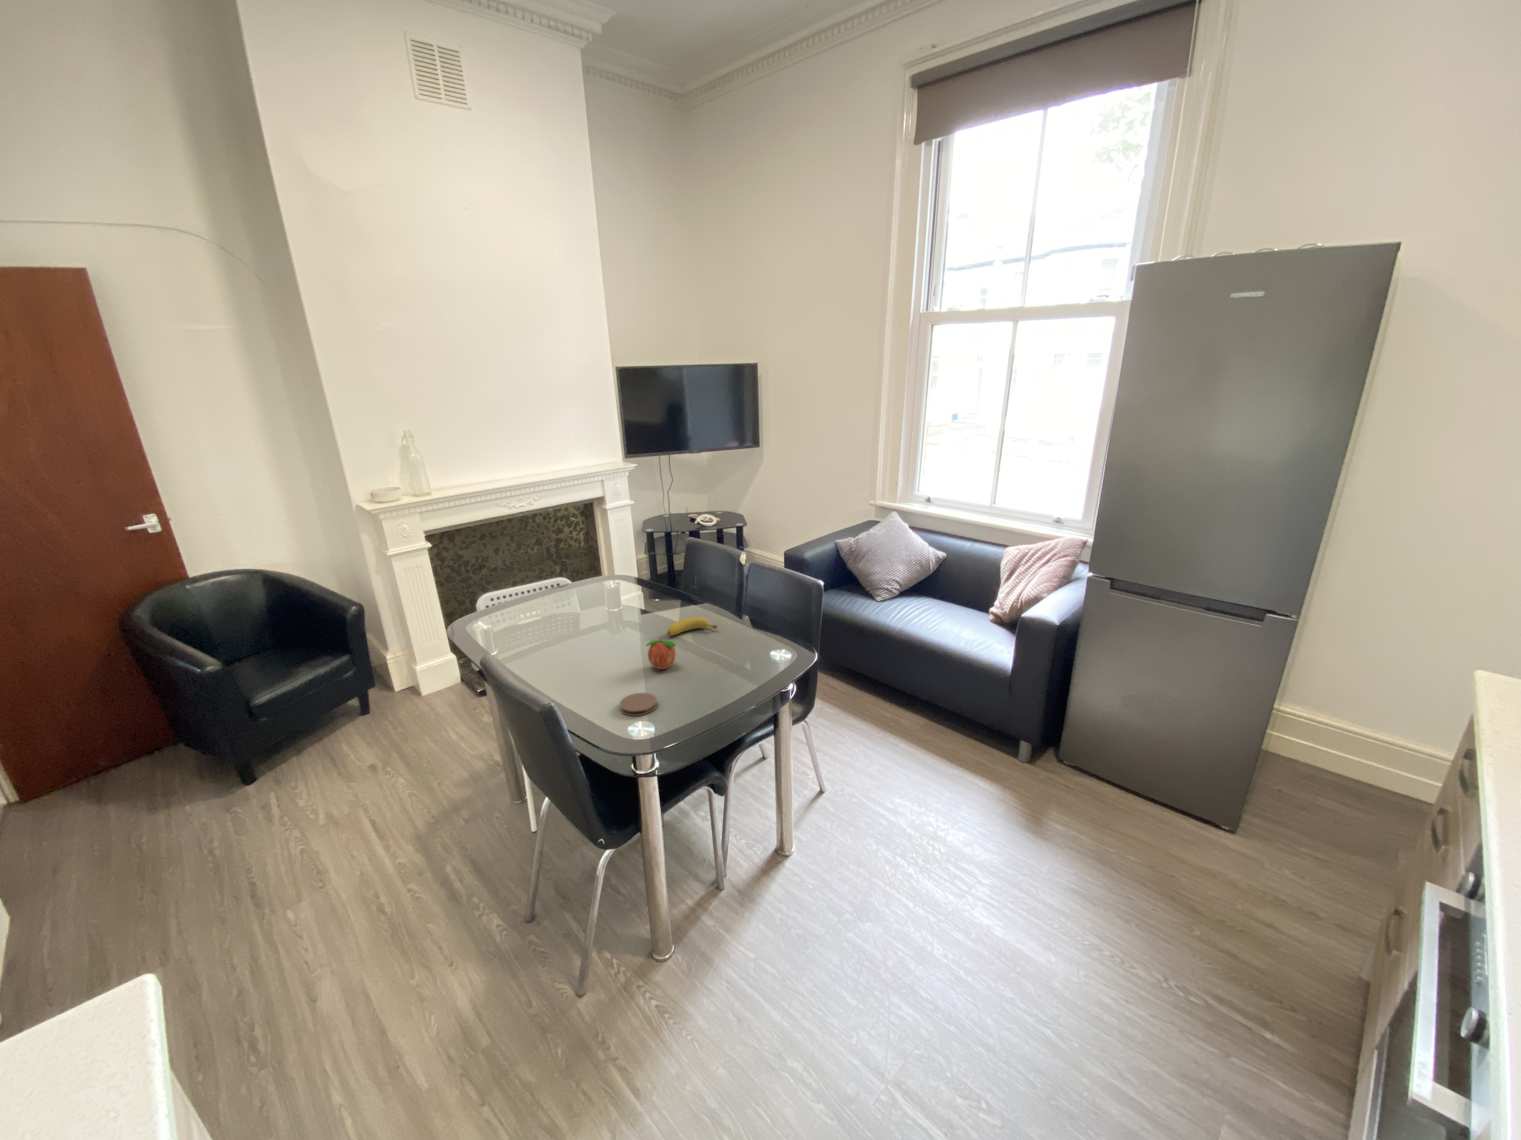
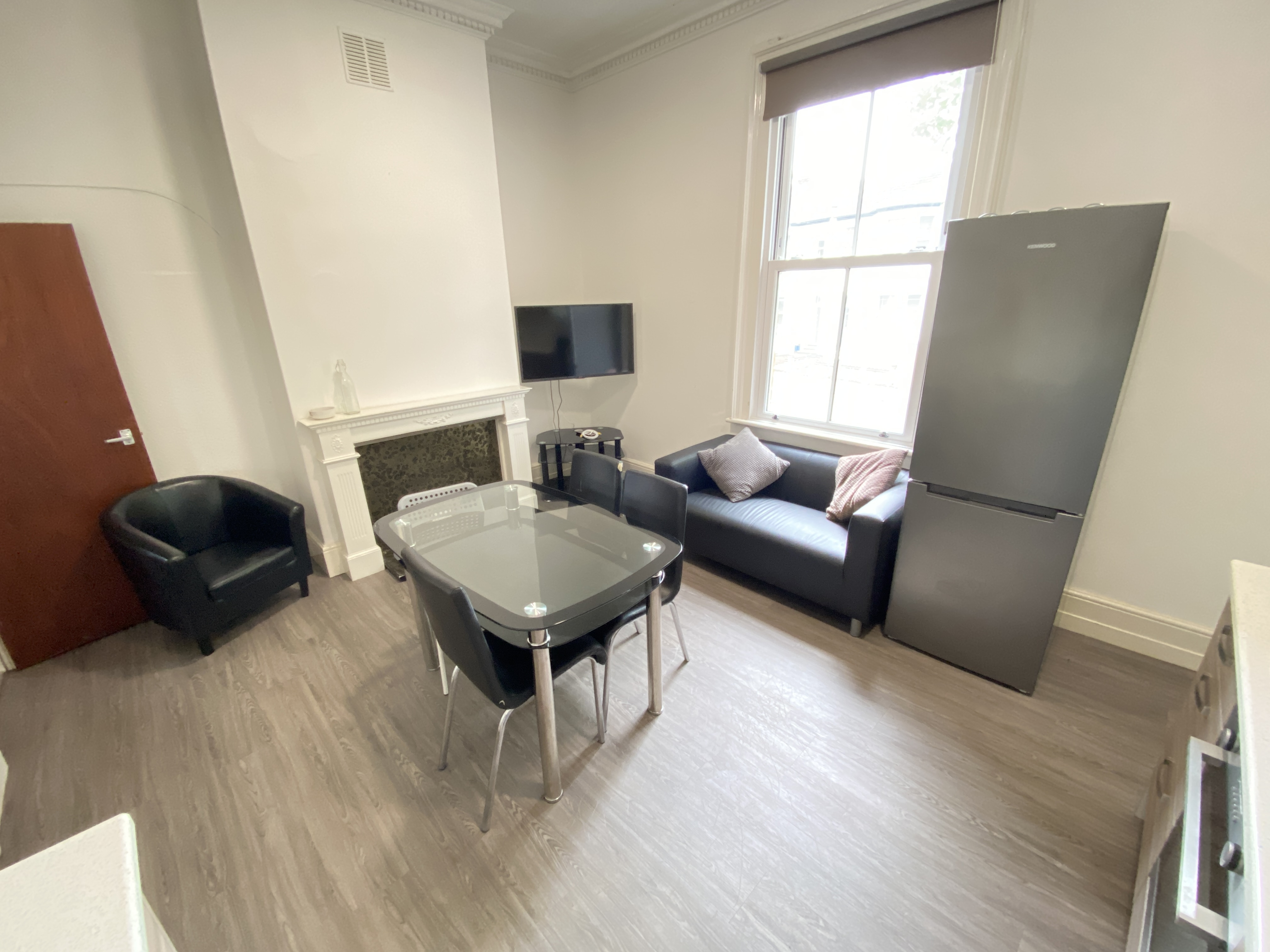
- coaster (638, 704)
- banana (689, 627)
- fruit (662, 653)
